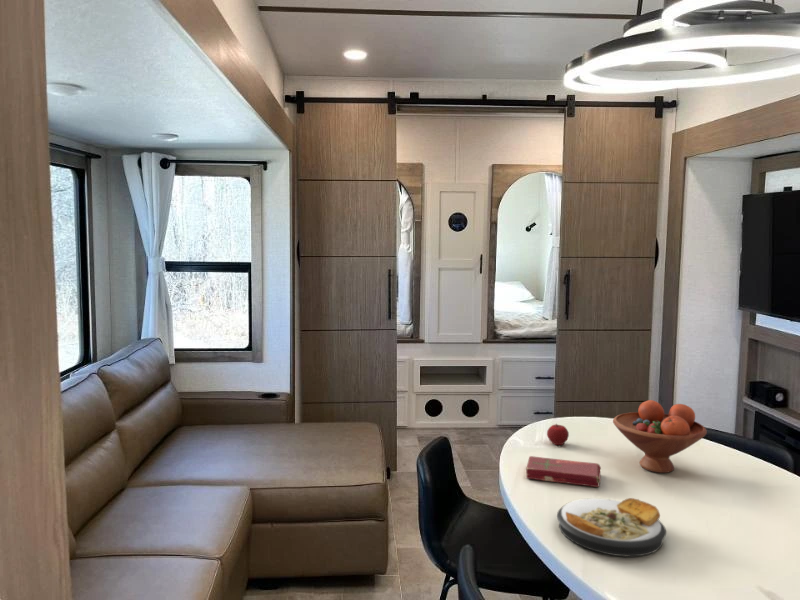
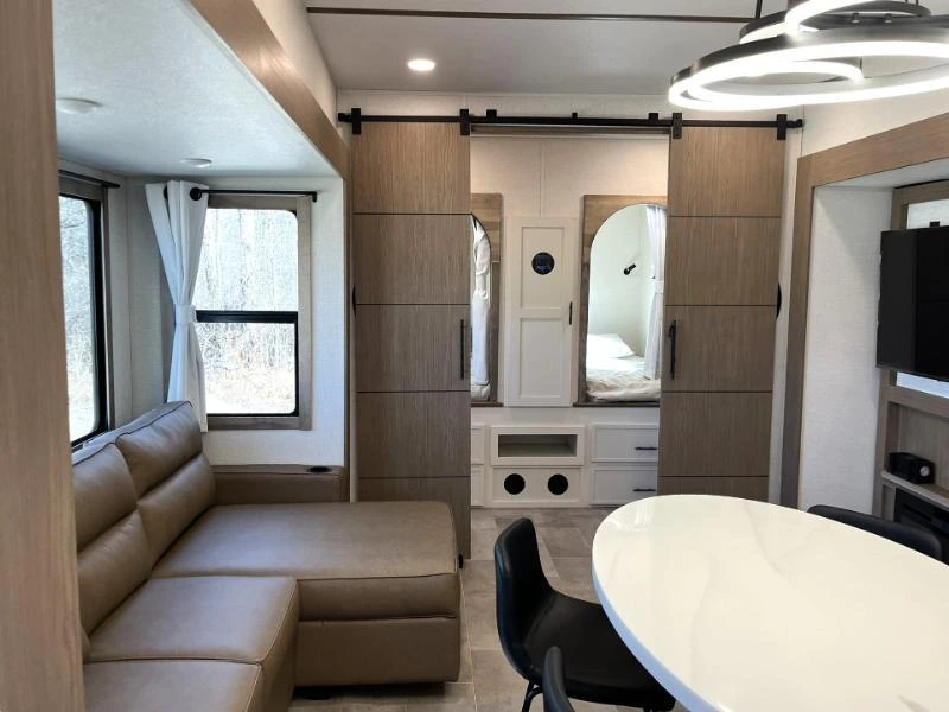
- plate (610, 520)
- fruit bowl (658, 437)
- apple (557, 433)
- book (563, 470)
